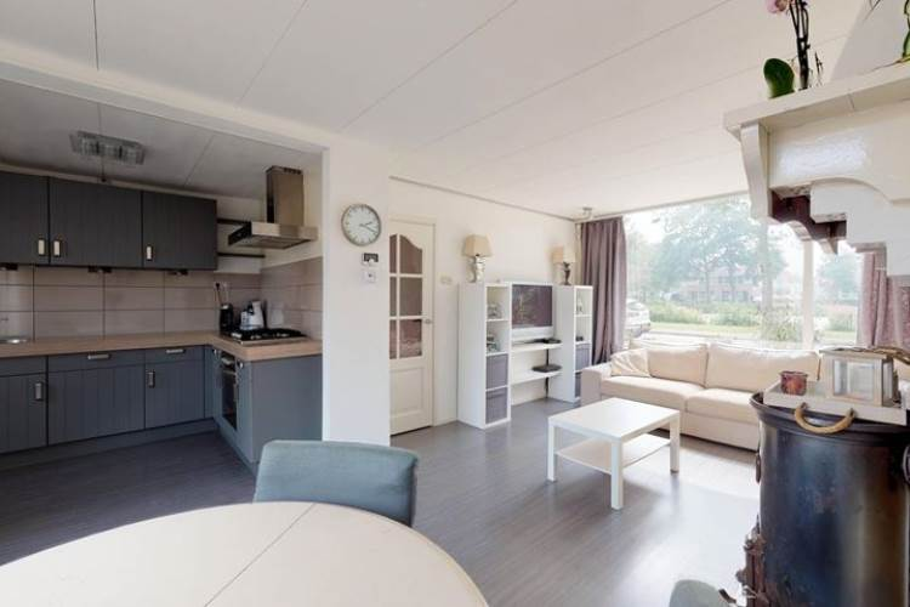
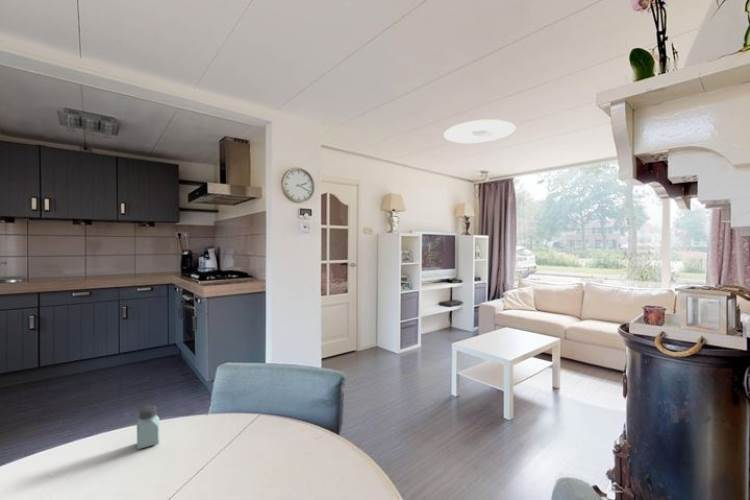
+ ceiling light (478, 129)
+ saltshaker (148, 425)
